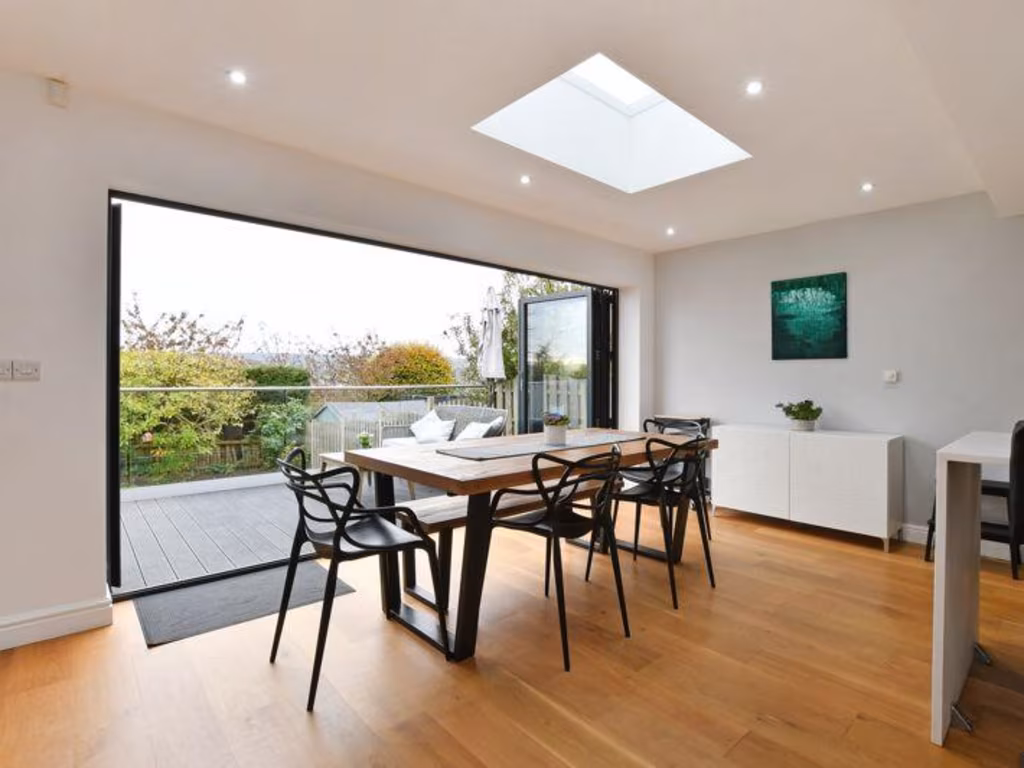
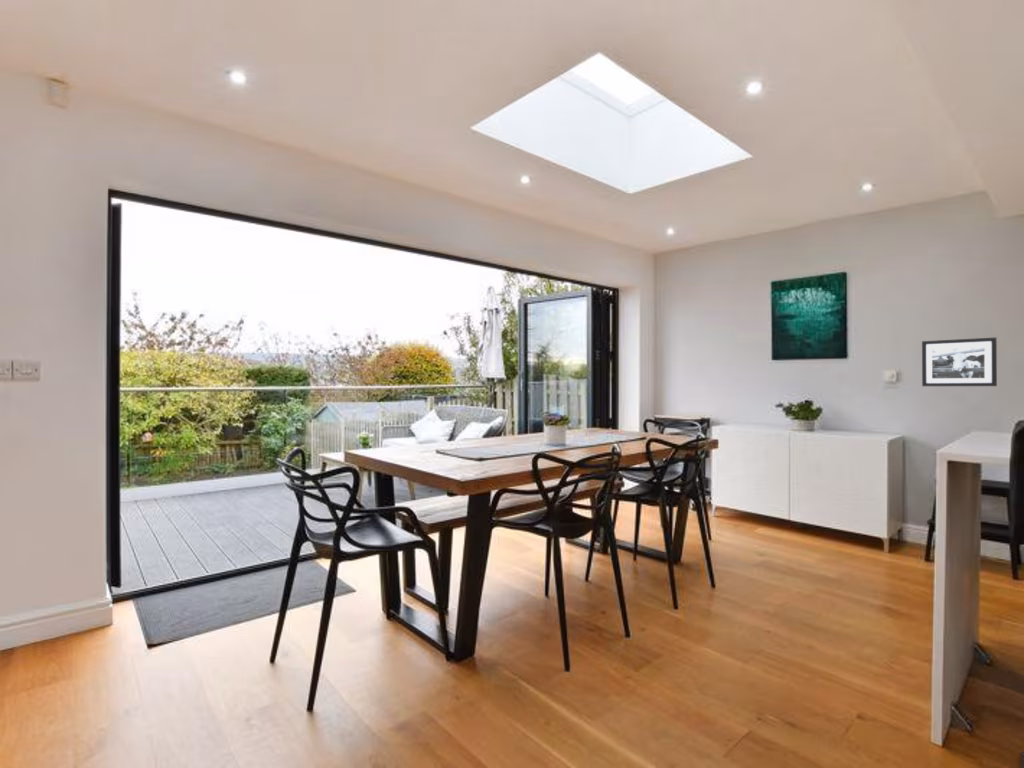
+ picture frame (958, 362)
